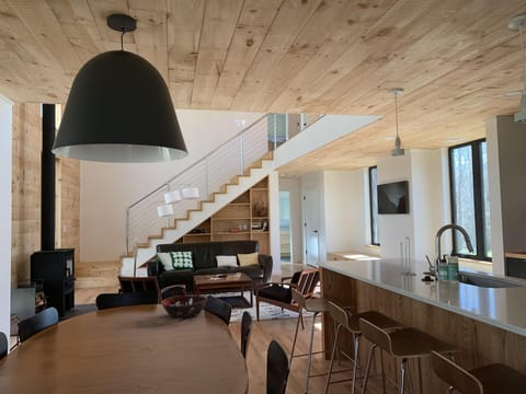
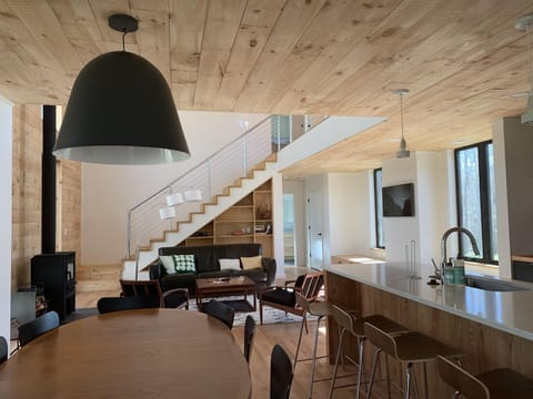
- decorative bowl (184, 306)
